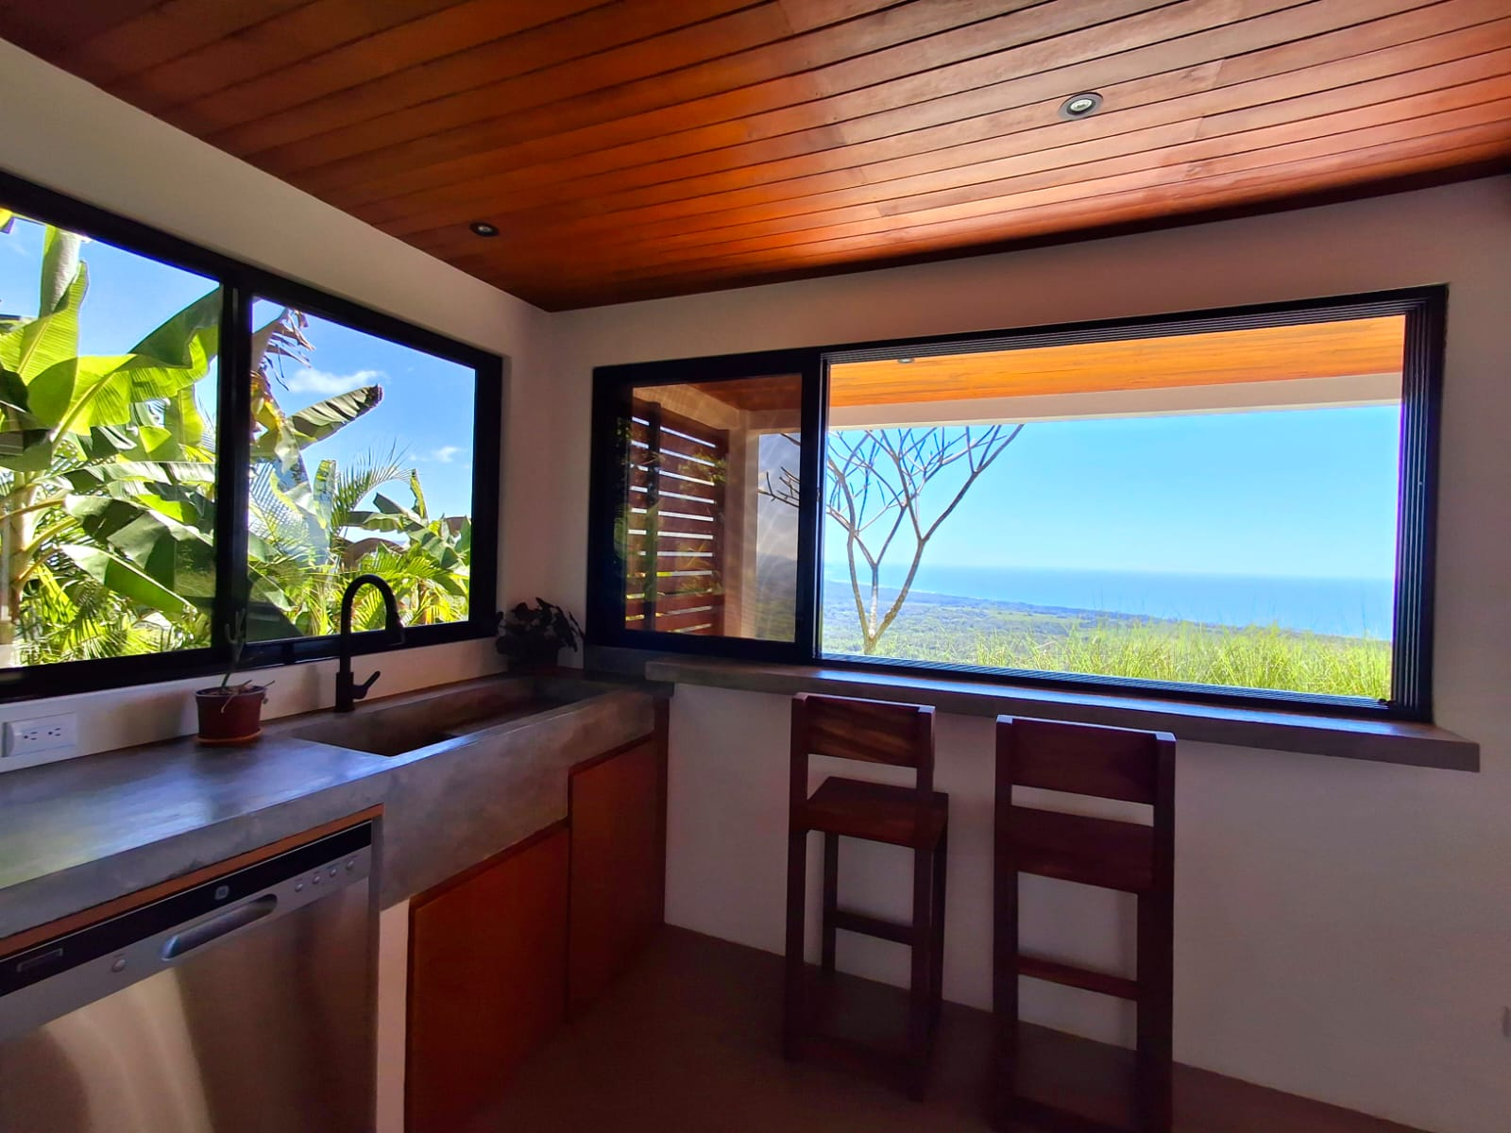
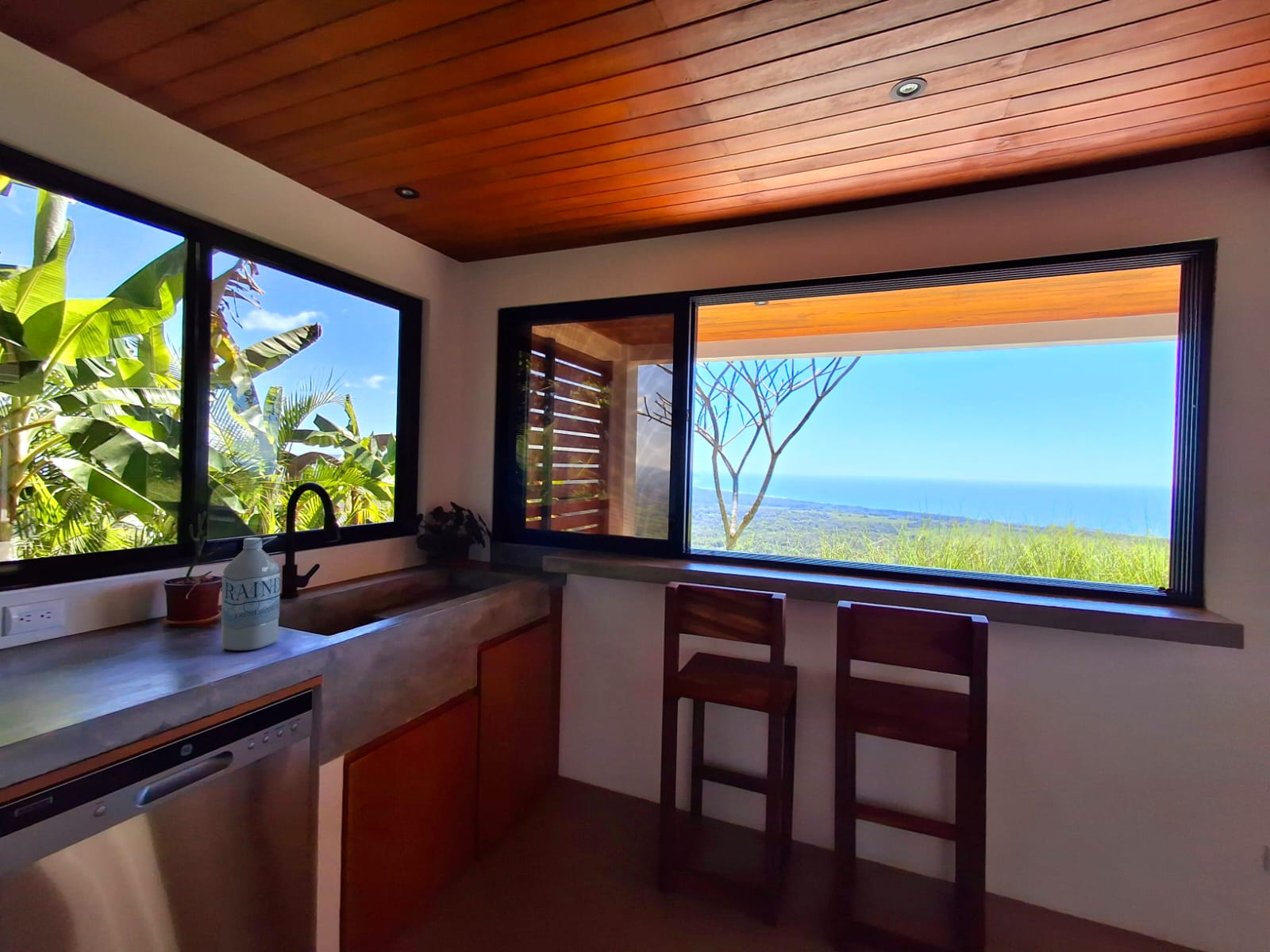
+ water bottle (252, 590)
